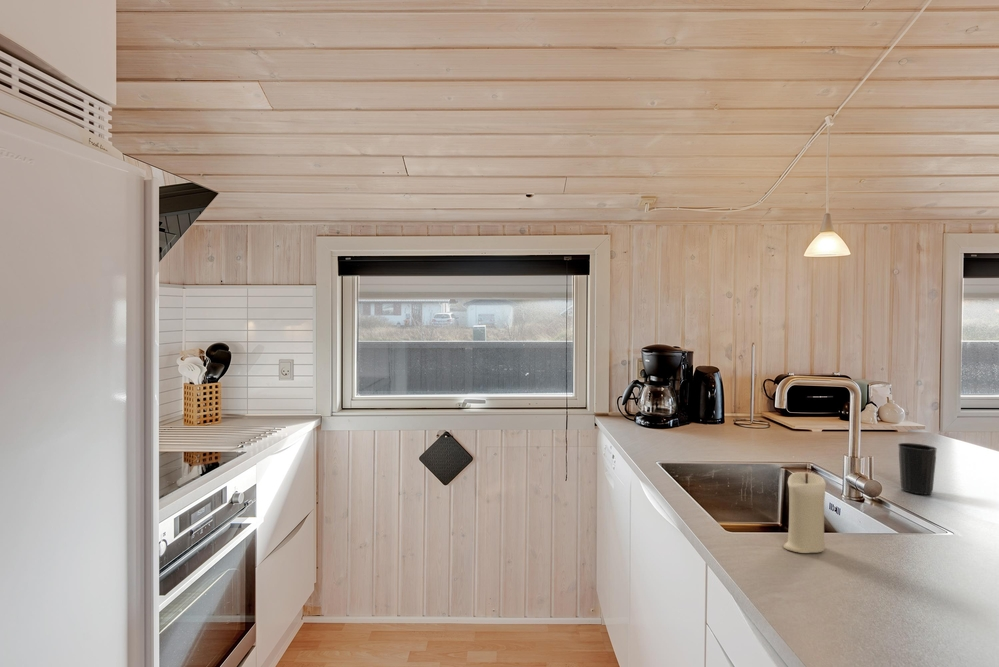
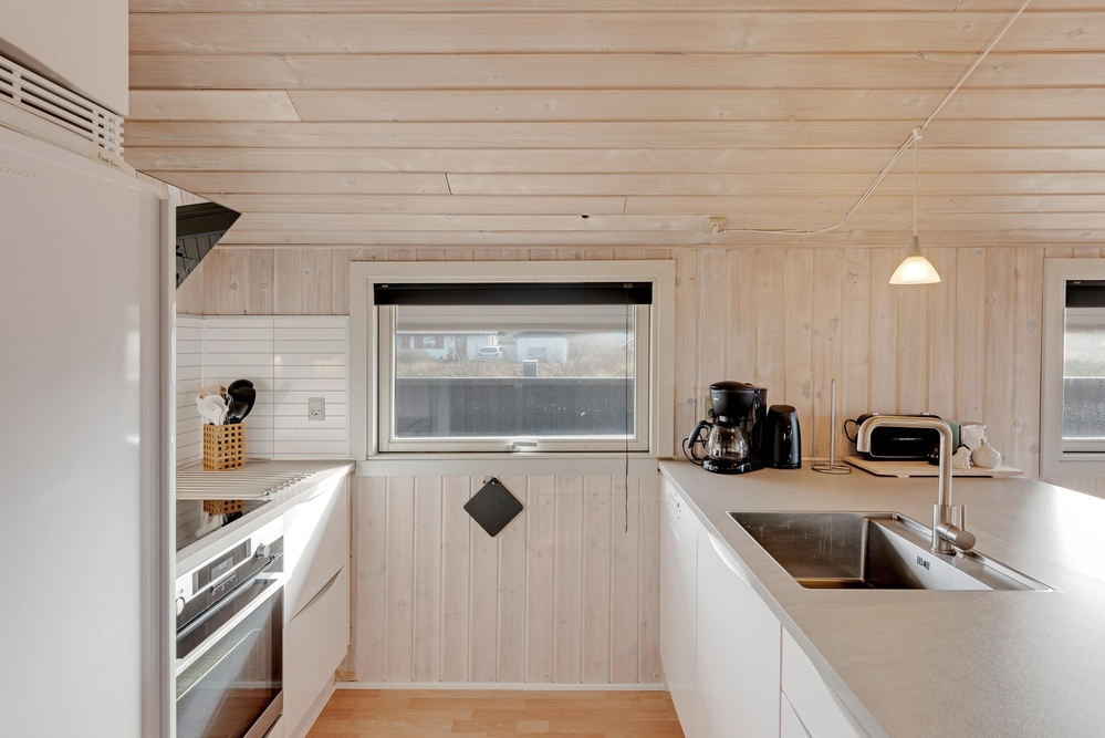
- cup (916, 468)
- candle (804, 510)
